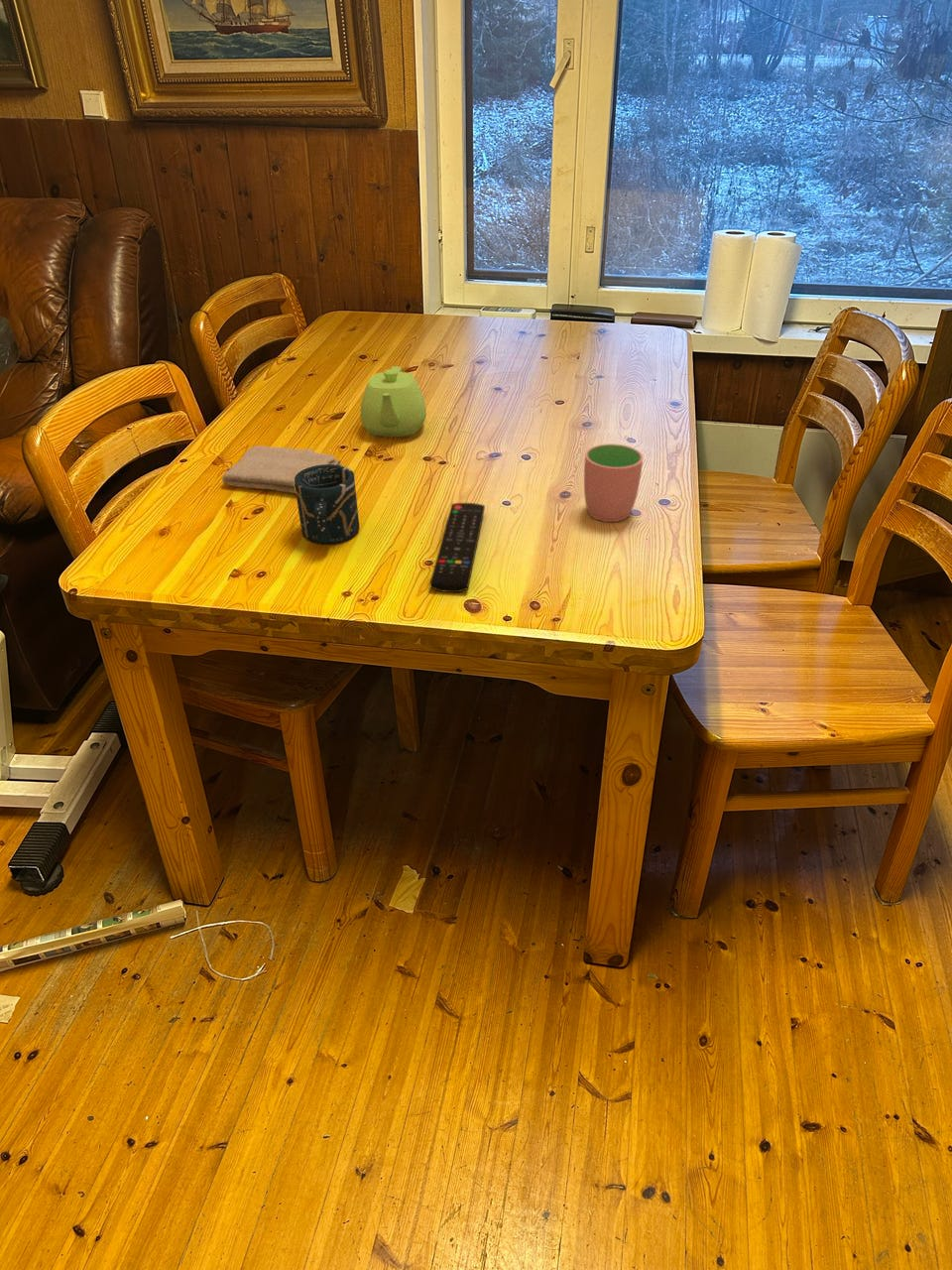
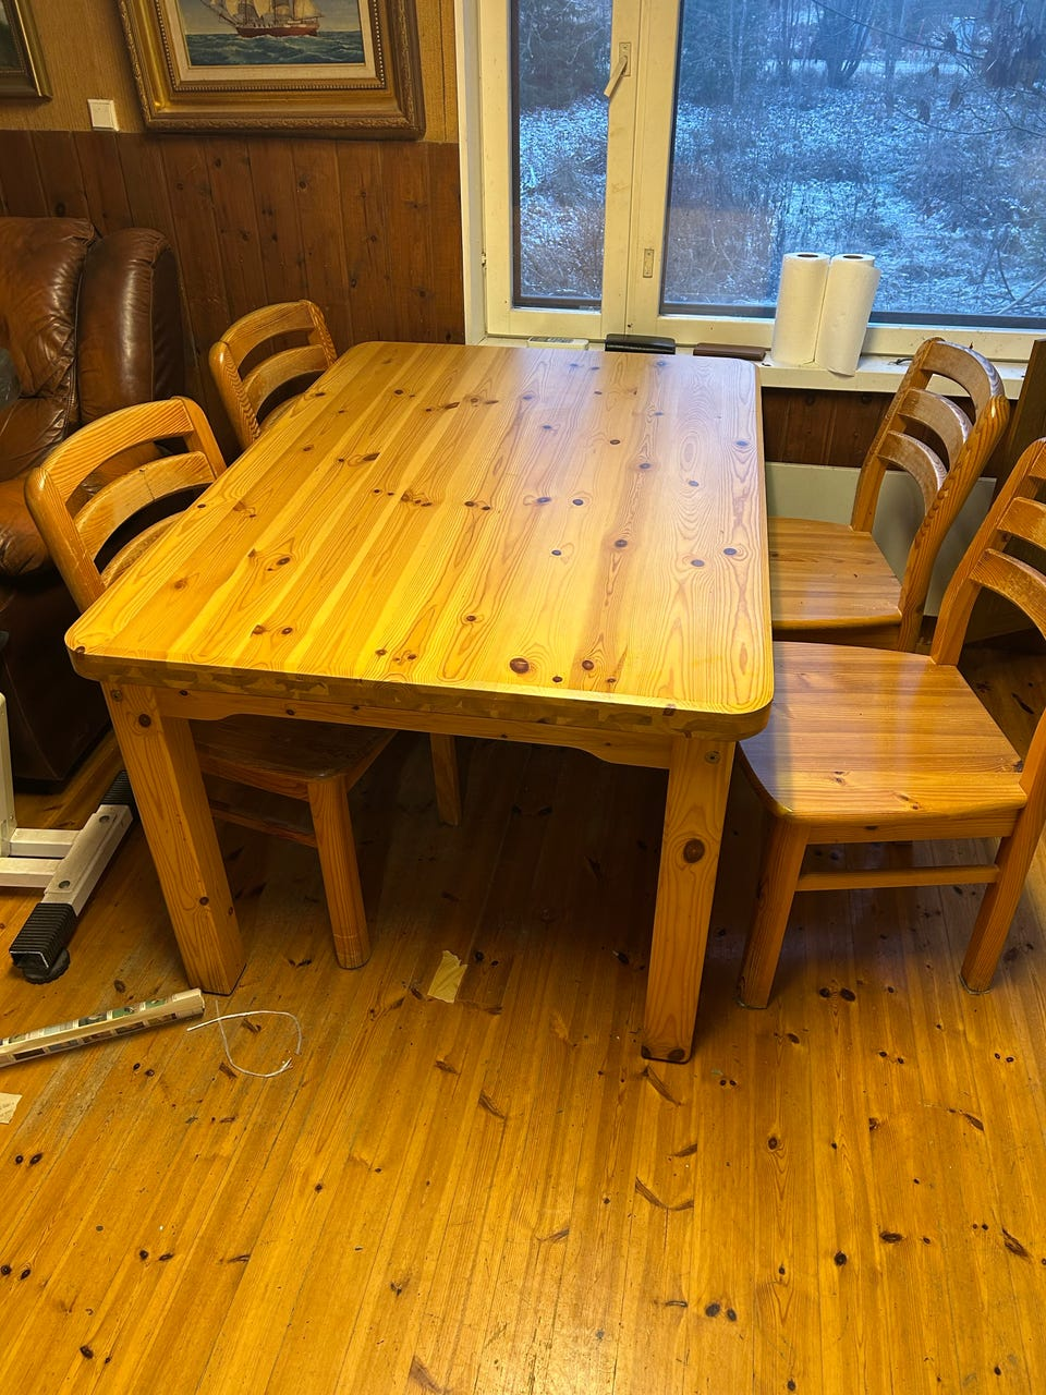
- cup (326, 508)
- teapot (392, 401)
- washcloth (283, 469)
- remote control (459, 544)
- cup (612, 479)
